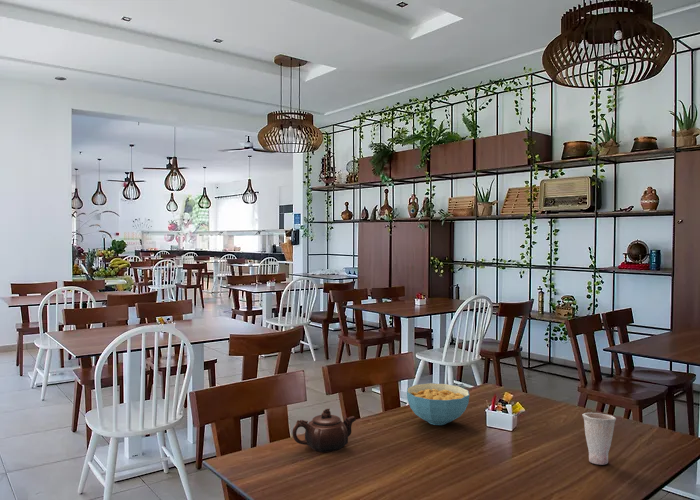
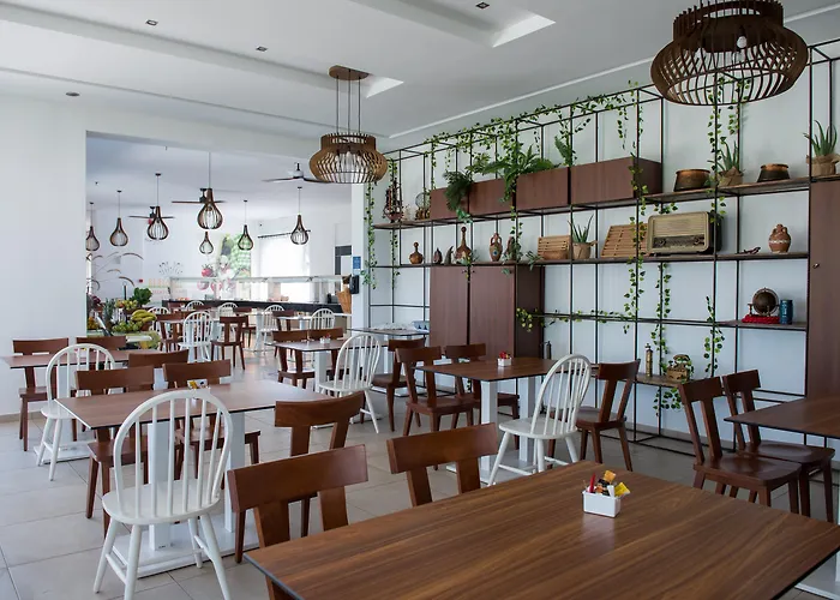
- teapot (324, 427)
- cereal bowl (437, 406)
- cup (598, 437)
